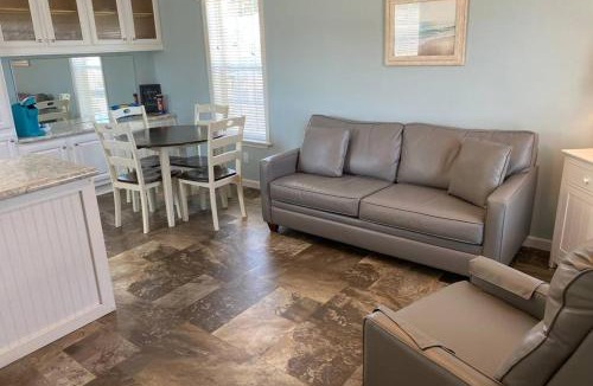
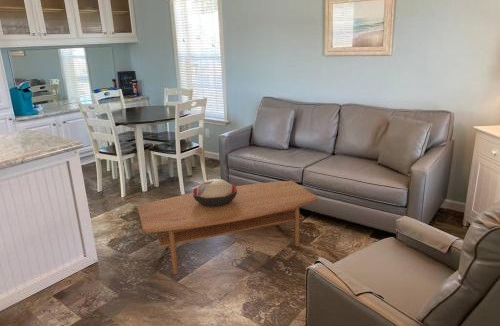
+ decorative bowl (214, 191)
+ coffee table (230, 224)
